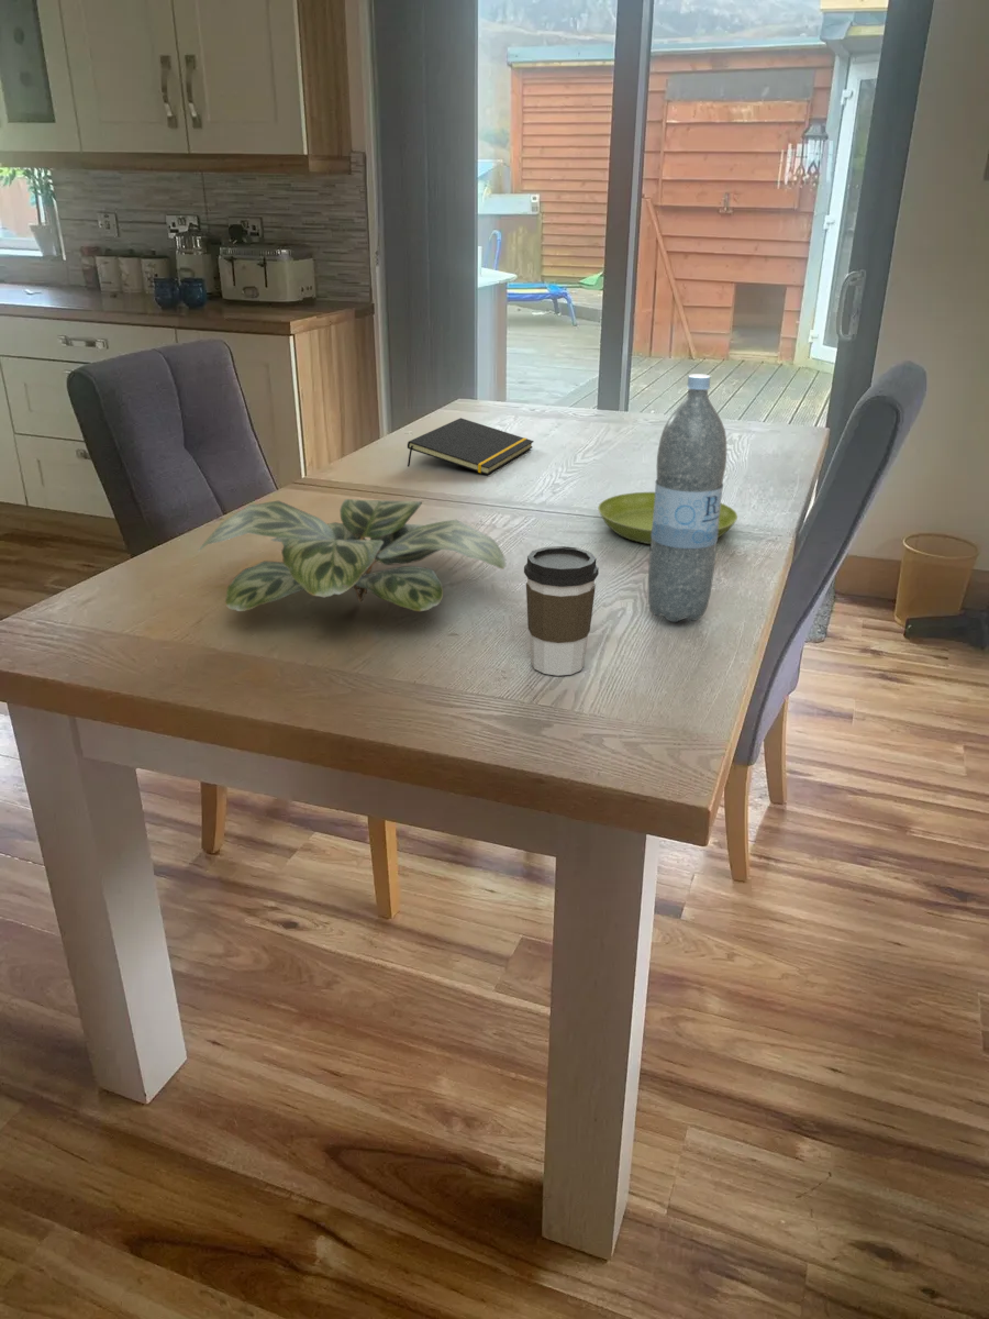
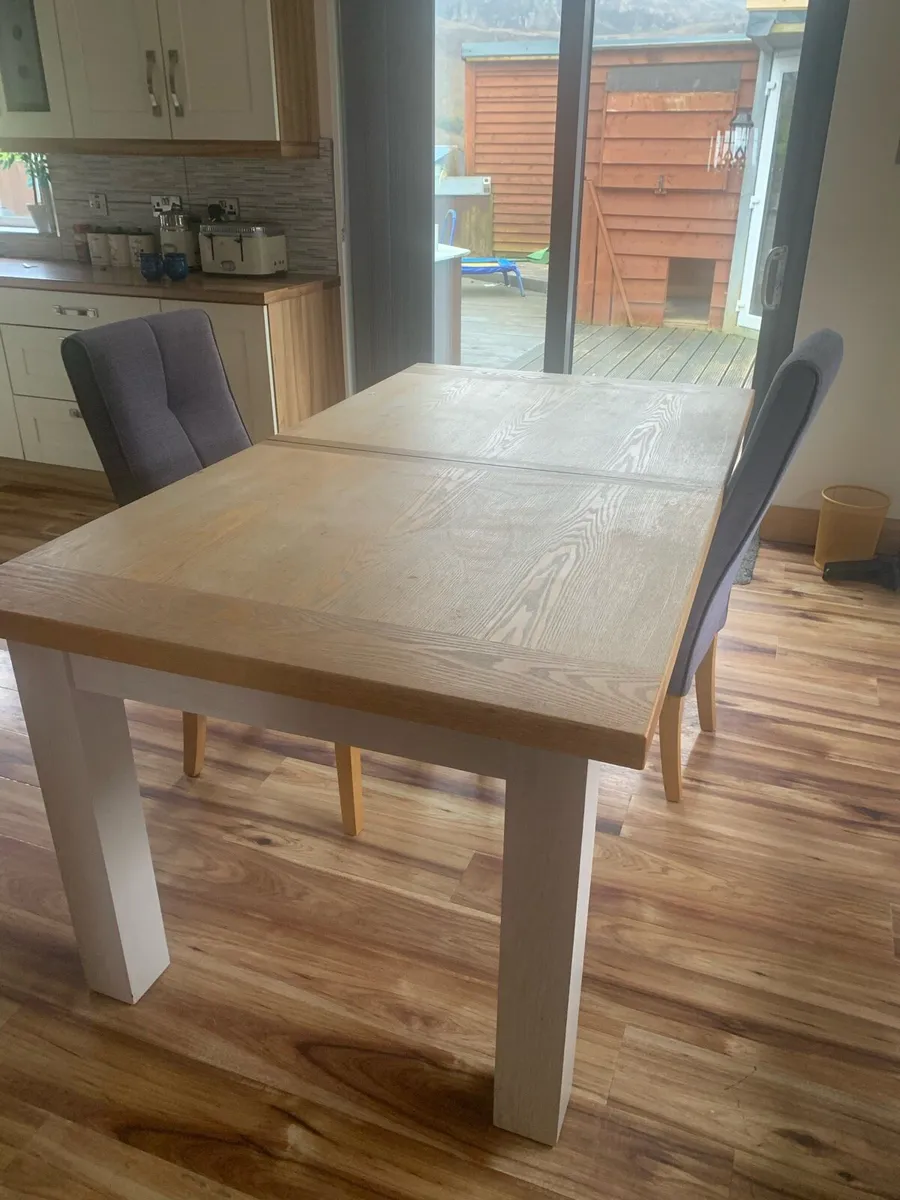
- saucer (653, 514)
- coffee cup (559, 611)
- notepad (473, 444)
- water bottle (687, 502)
- plant (364, 557)
